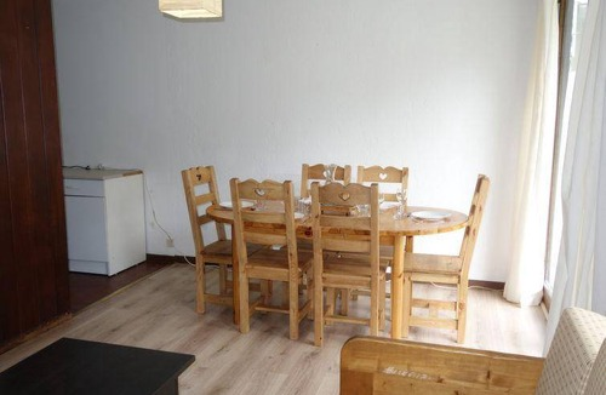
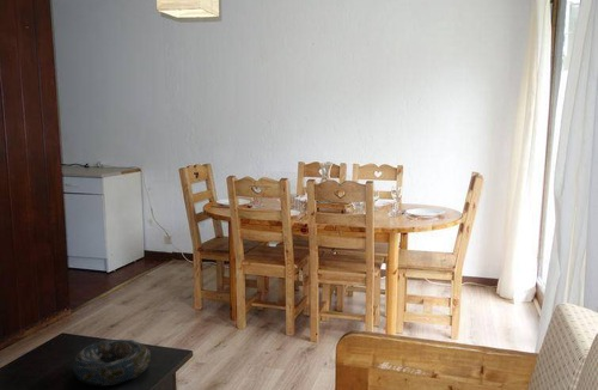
+ decorative bowl (112, 361)
